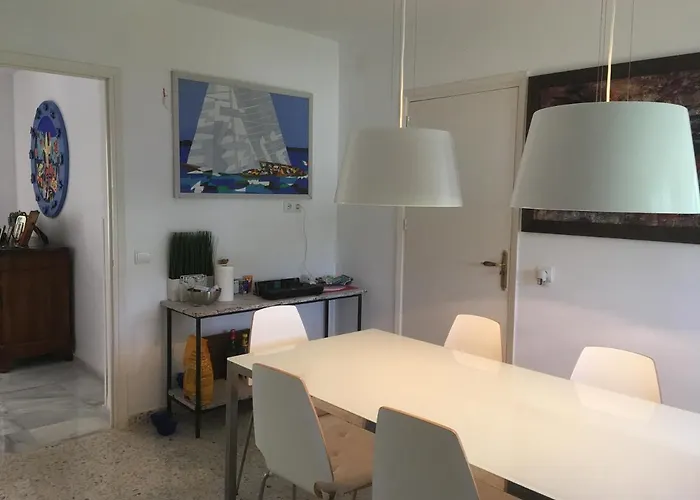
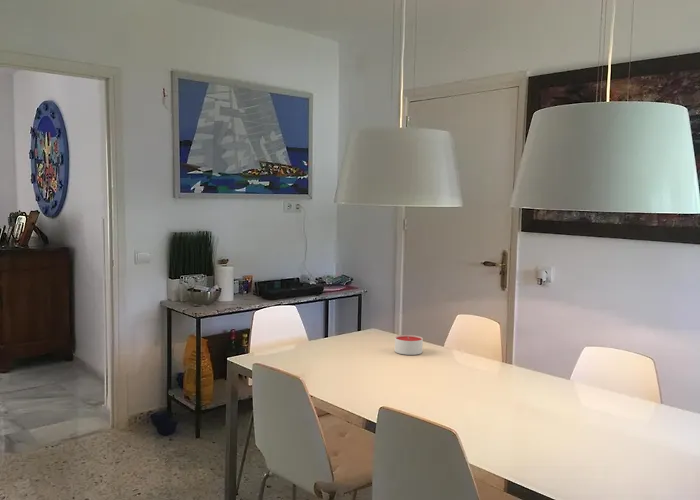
+ candle (408, 344)
